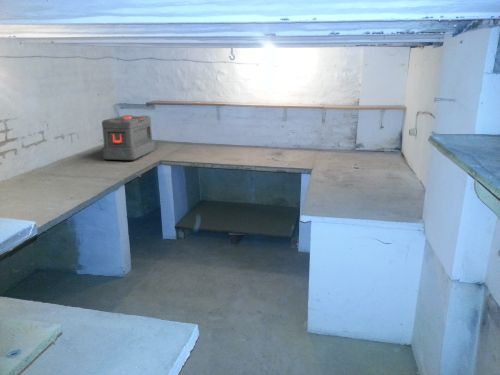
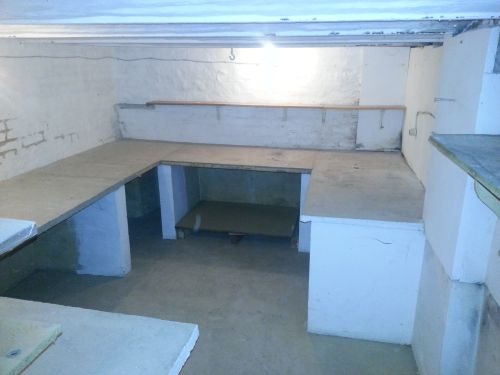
- toolbox (128, 136)
